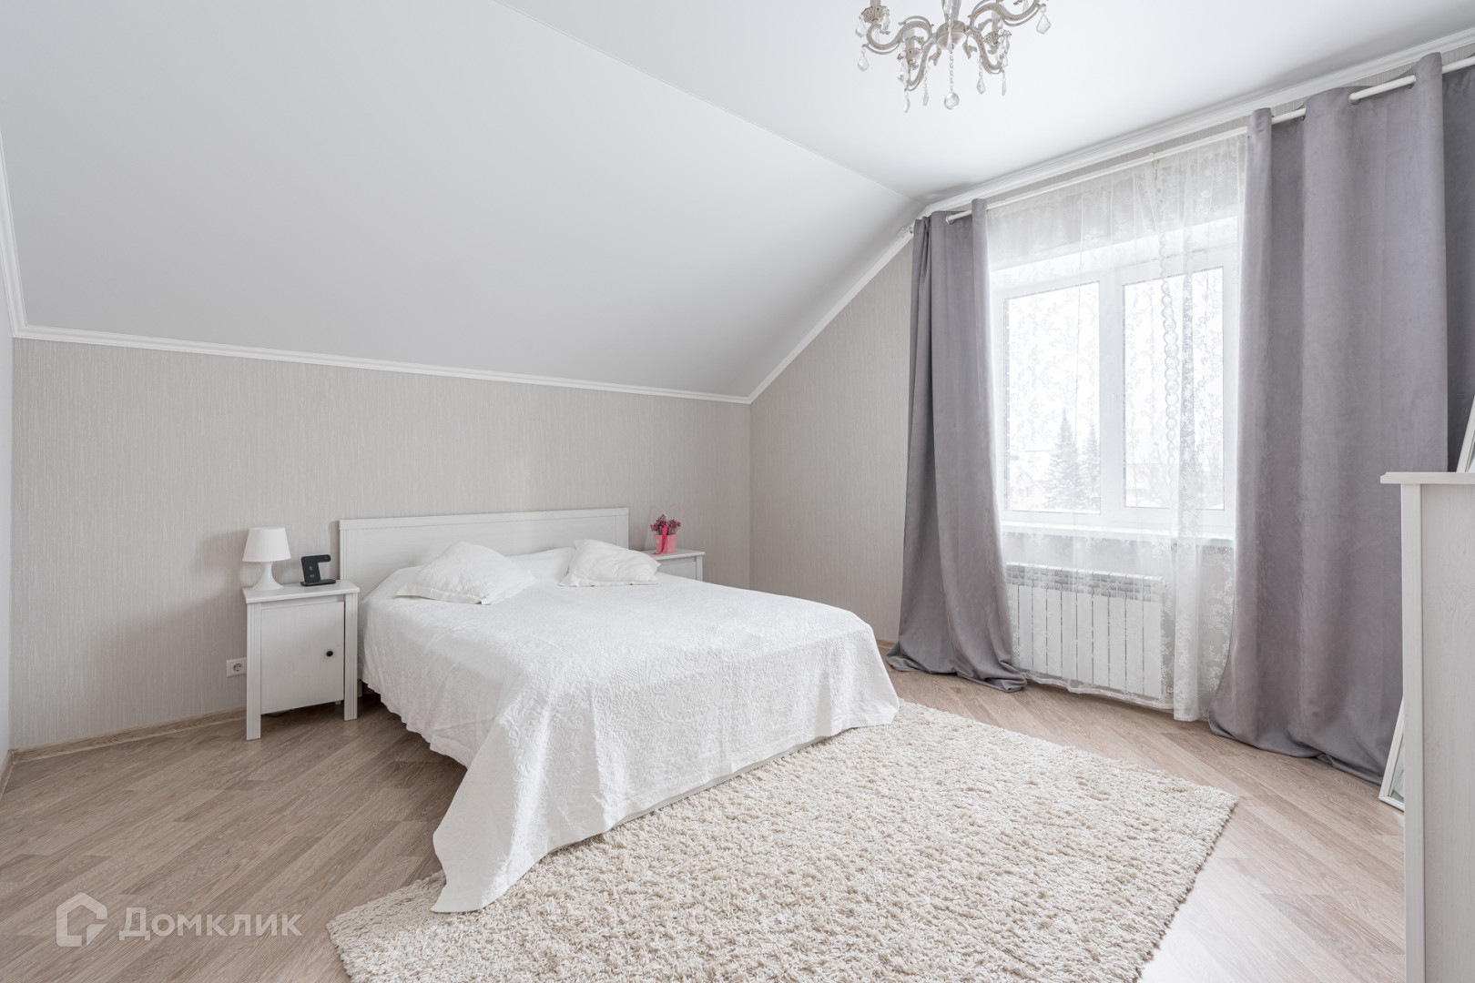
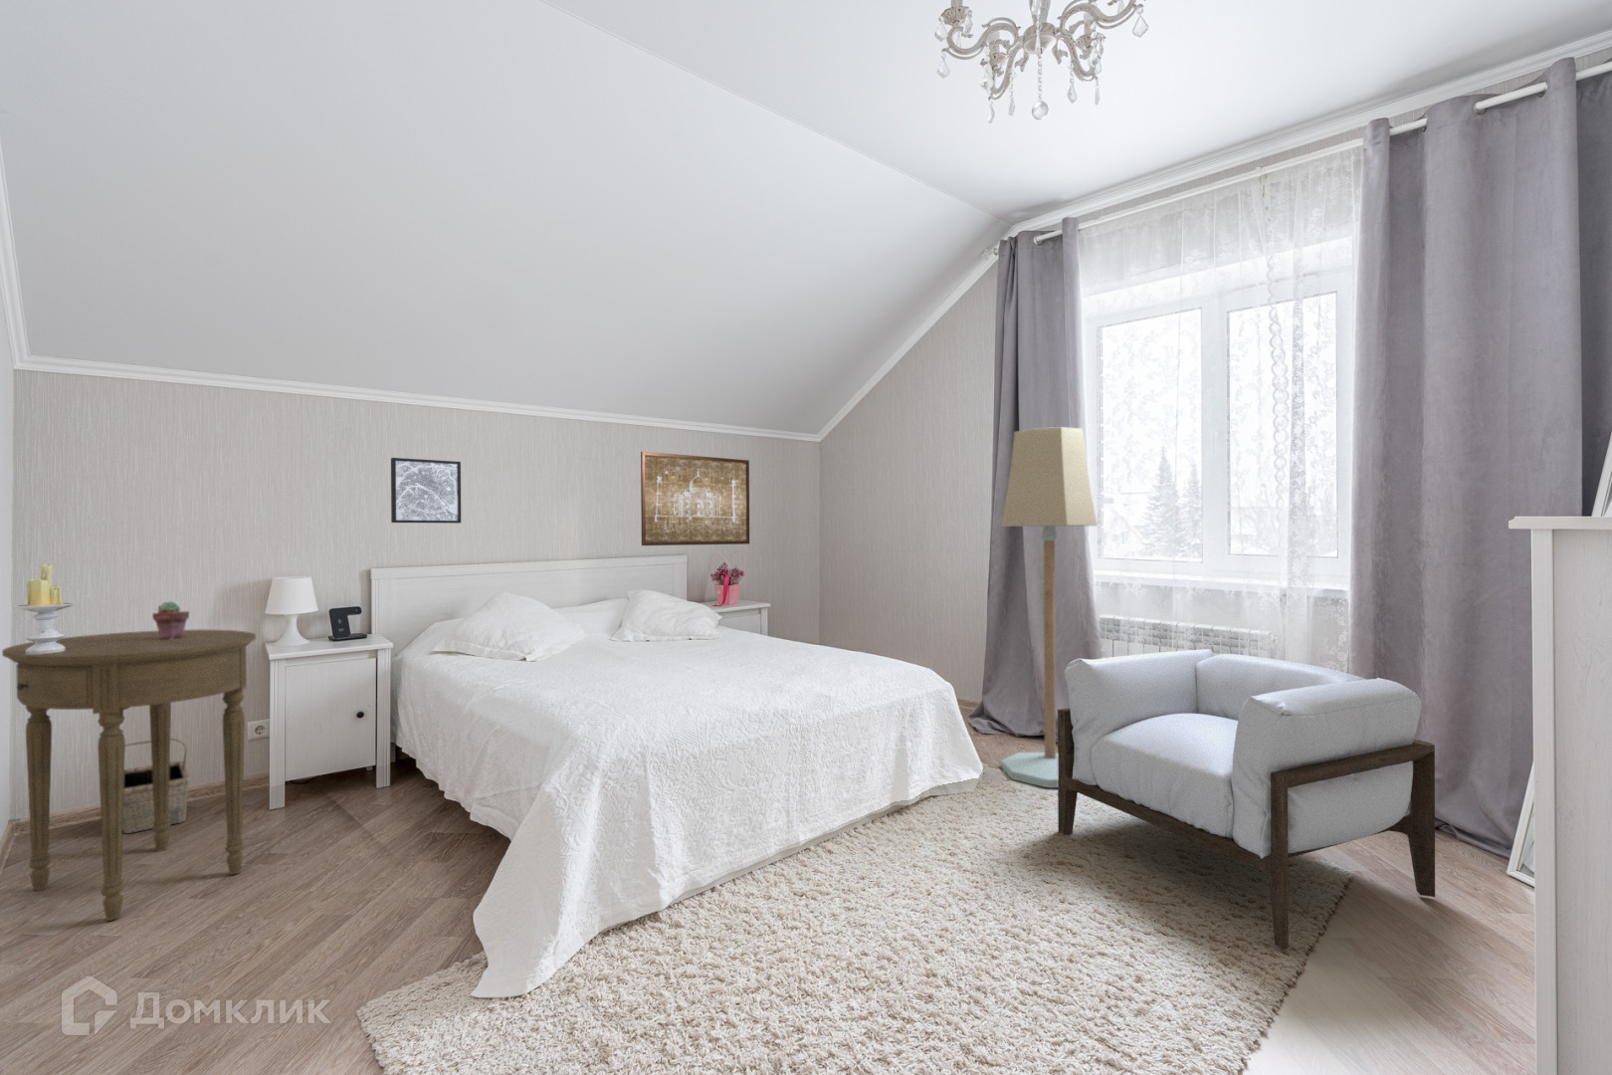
+ floor lamp (1048, 602)
+ candle (44, 607)
+ wall art (698, 499)
+ armchair (1229, 763)
+ wall art (427, 491)
+ basket (149, 780)
+ side table (151, 759)
+ potted succulent (172, 618)
